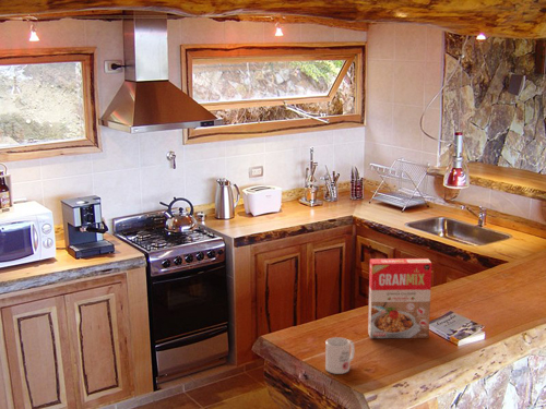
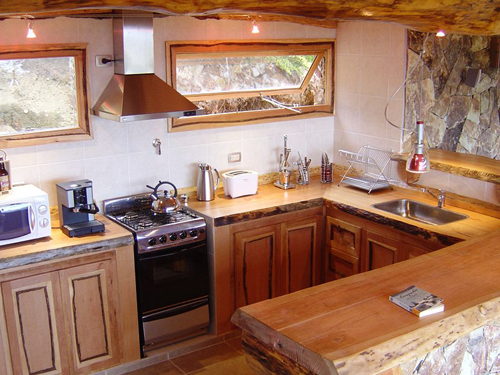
- cereal box (399, 298)
- mug (341, 353)
